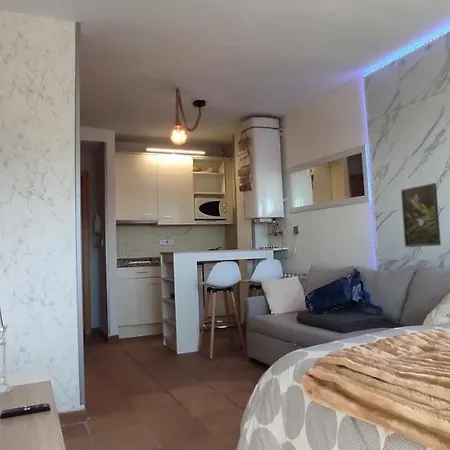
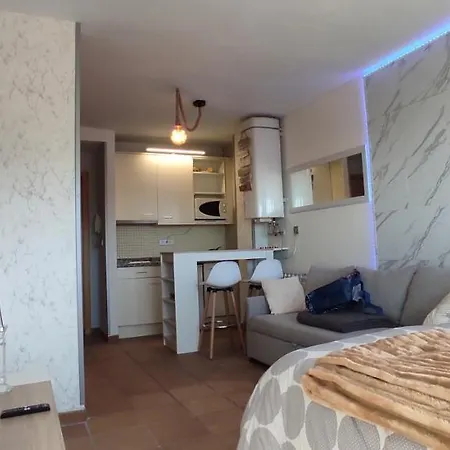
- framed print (419, 216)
